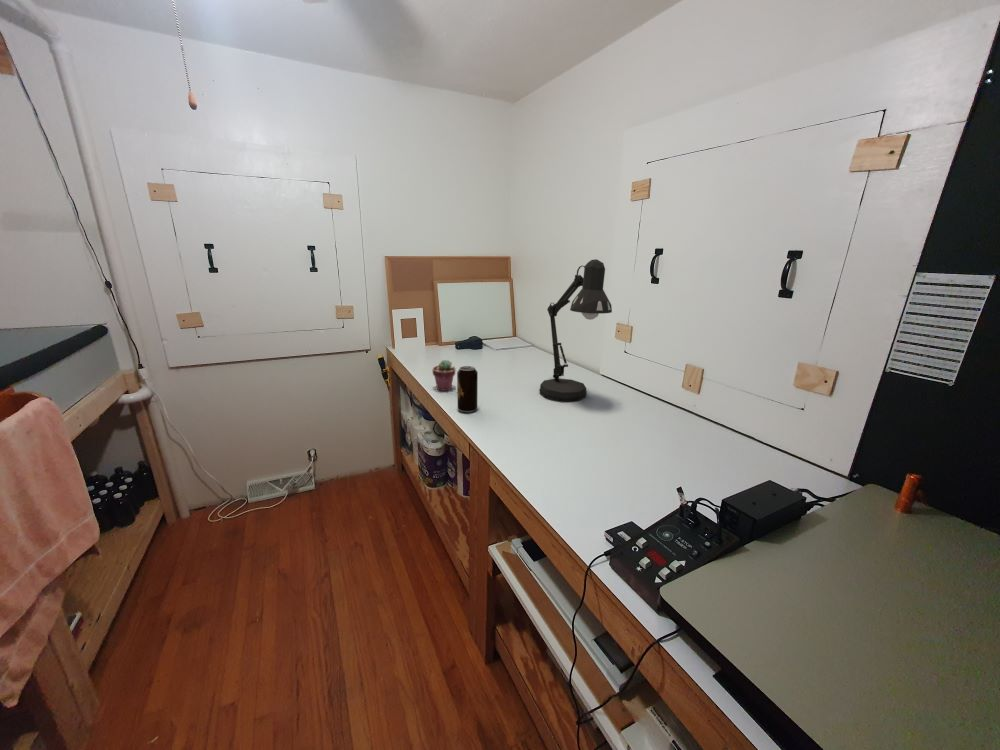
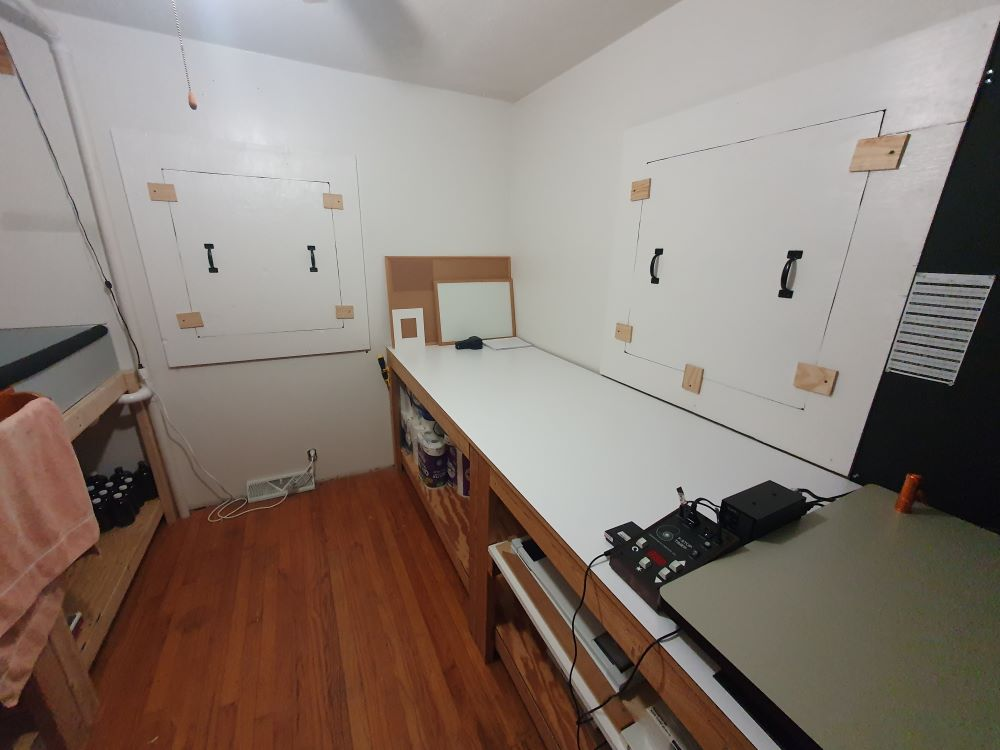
- potted succulent (444, 374)
- desk lamp (556, 332)
- beverage can (467, 389)
